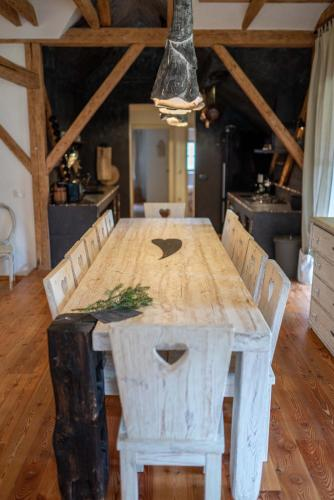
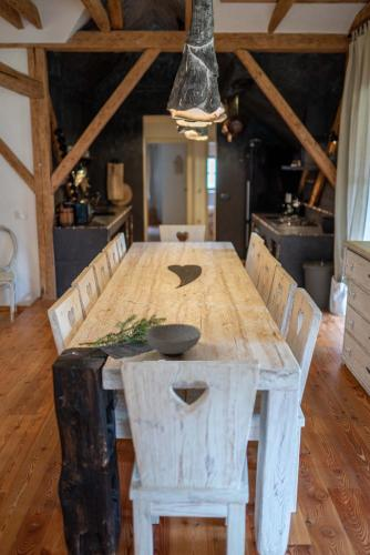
+ bowl (173, 341)
